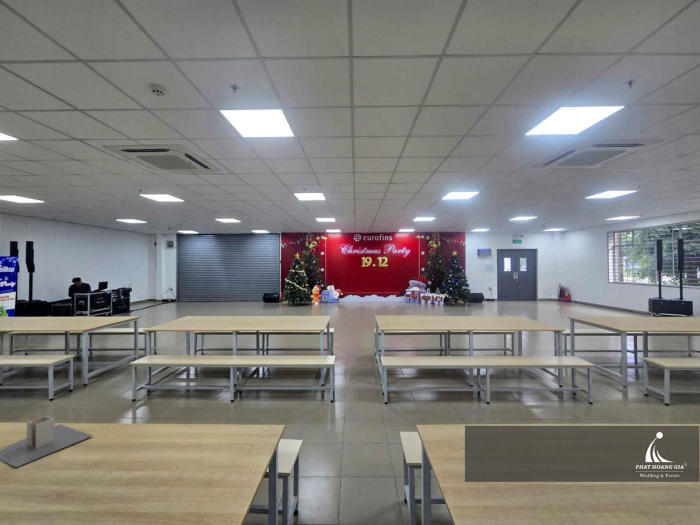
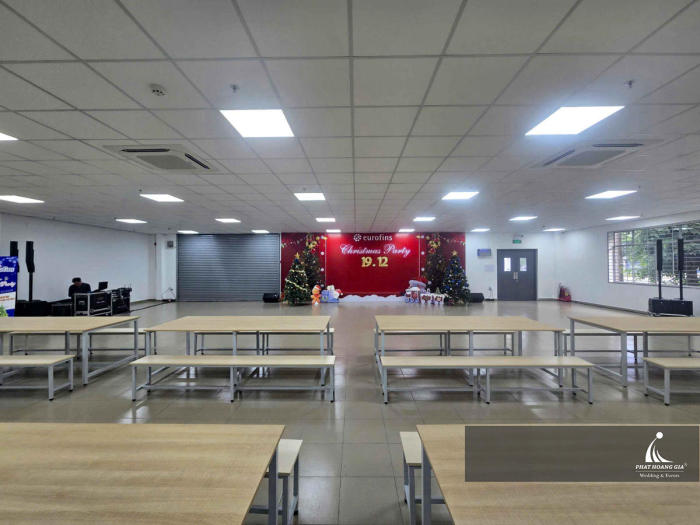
- utensil holder (40, 427)
